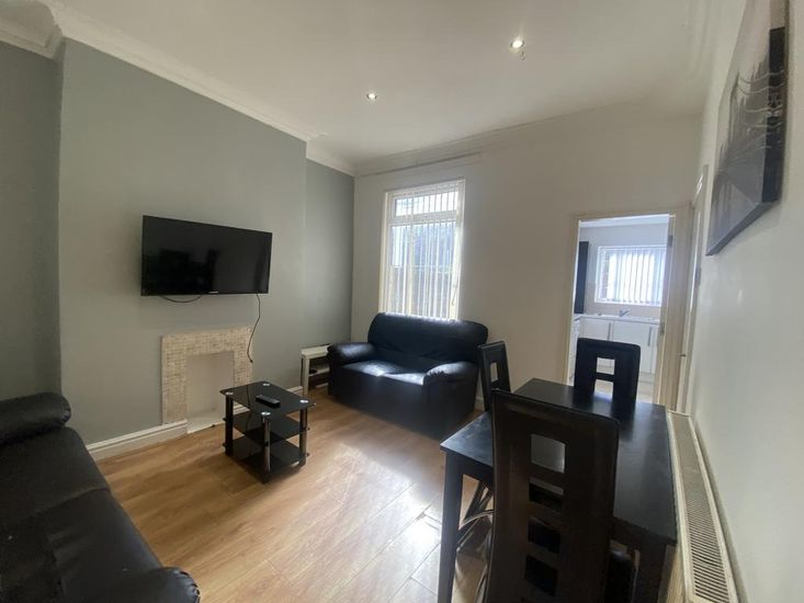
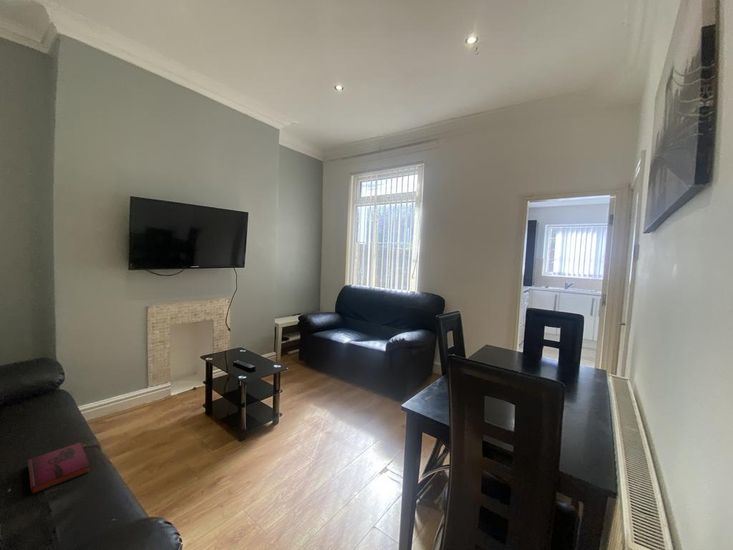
+ hardback book (58, 465)
